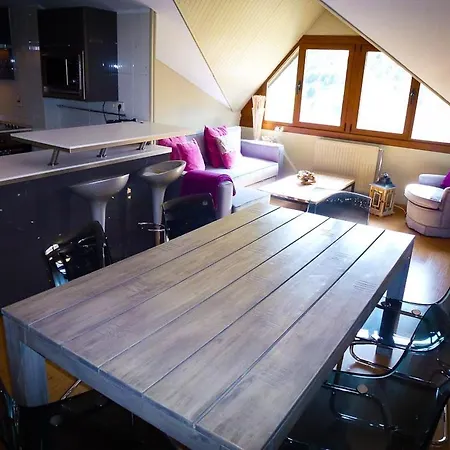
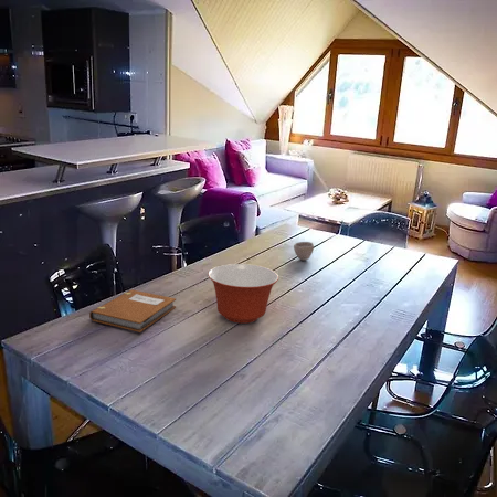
+ notebook (135, 308)
+ mixing bowl (242, 295)
+ cup (305, 251)
